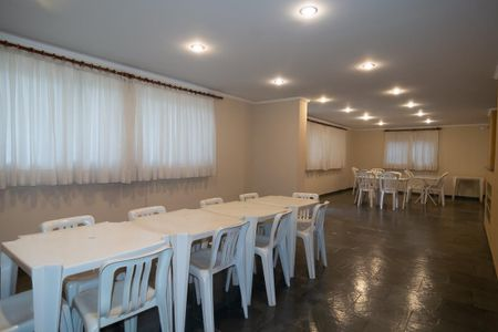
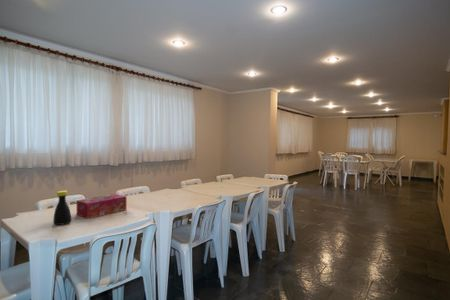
+ bottle (62, 207)
+ tissue box (102, 205)
